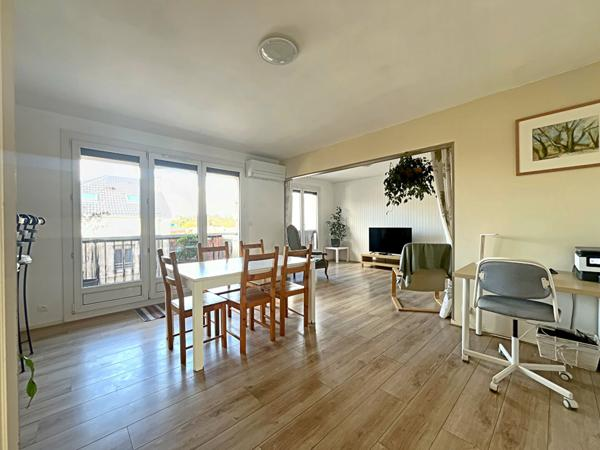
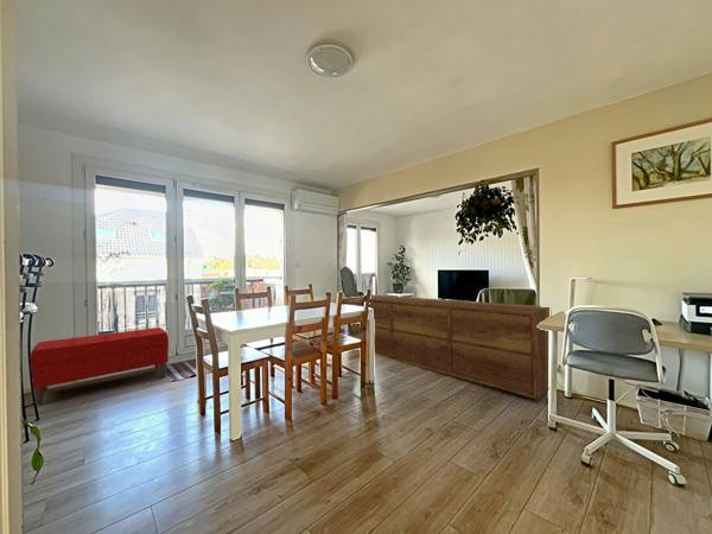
+ sideboard (428, 331)
+ bench (106, 360)
